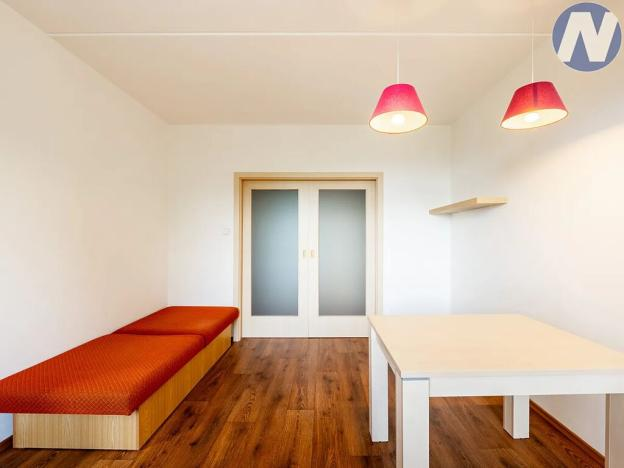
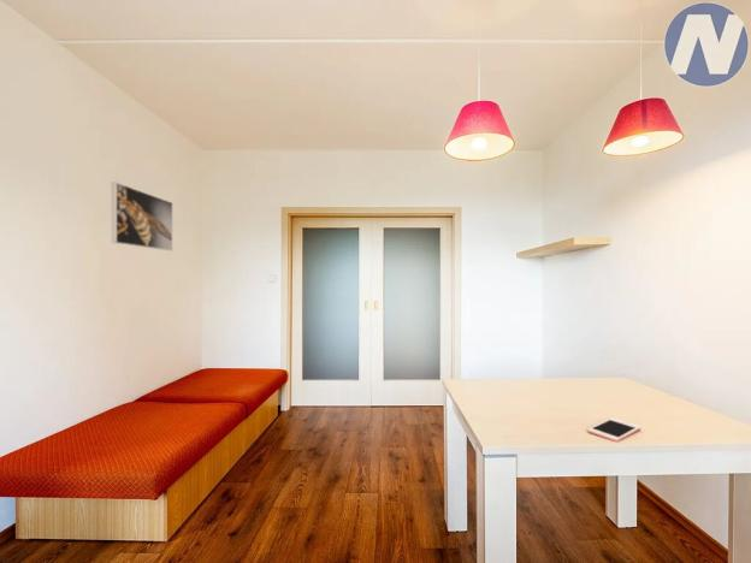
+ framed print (146, 220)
+ cell phone (614, 428)
